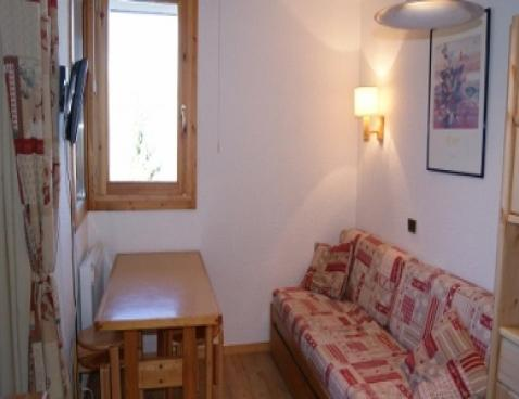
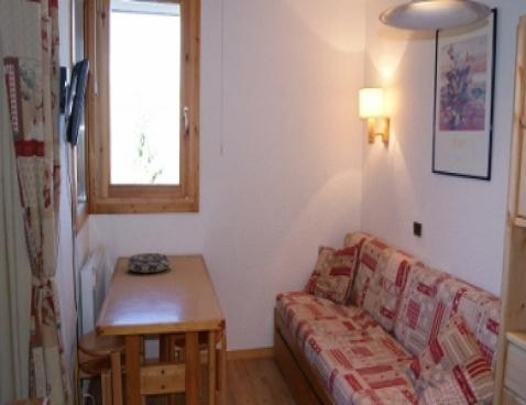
+ decorative bowl (149, 263)
